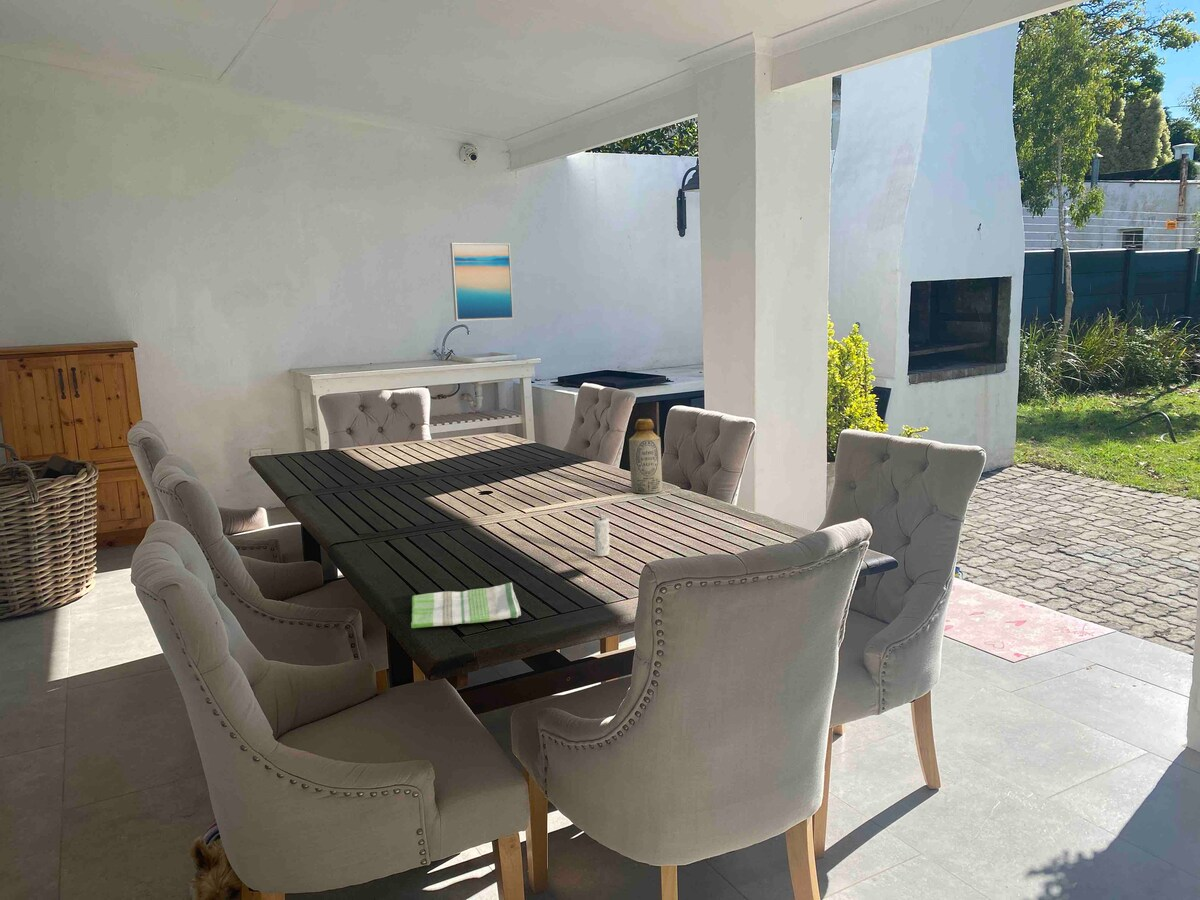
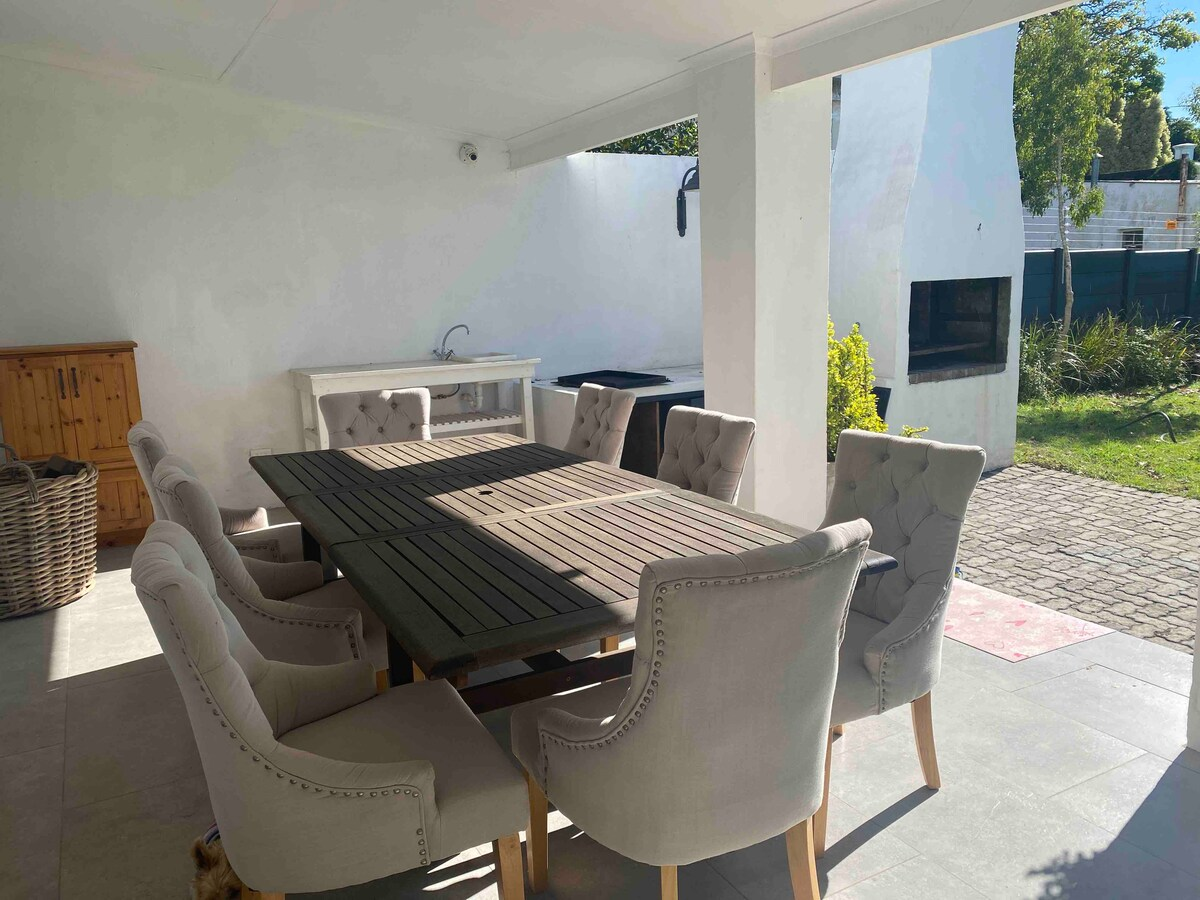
- bottle (645, 455)
- dish towel (464, 604)
- wall art (482, 281)
- candle (601, 533)
